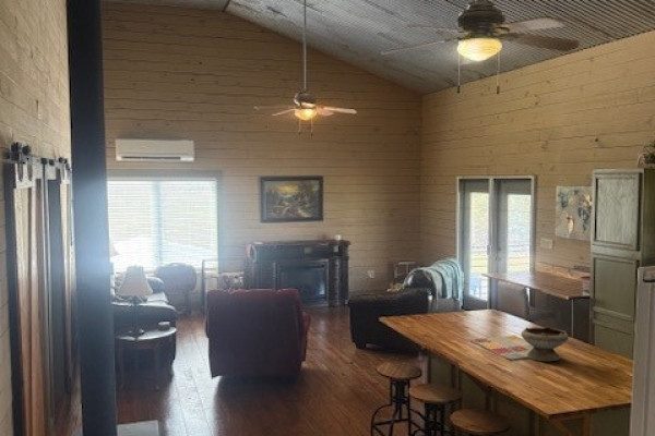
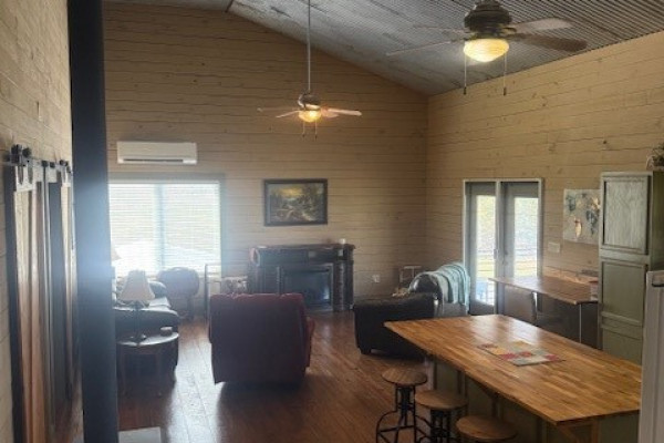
- bowl (544, 342)
